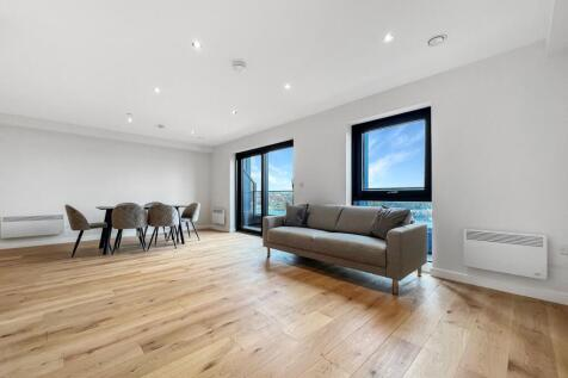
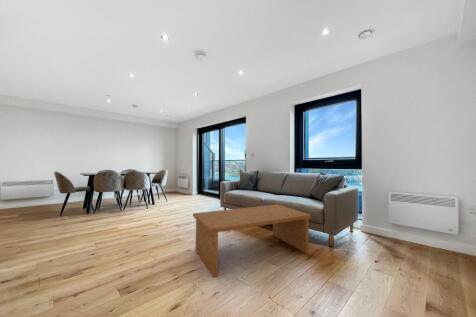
+ coffee table (248, 227)
